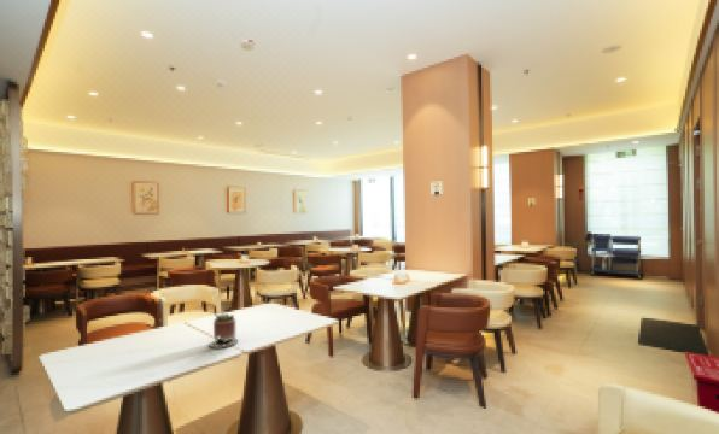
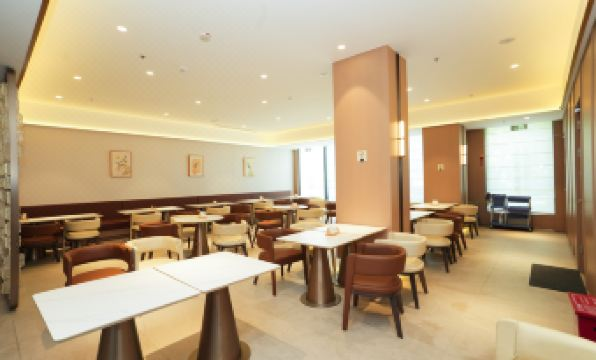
- succulent planter (223, 328)
